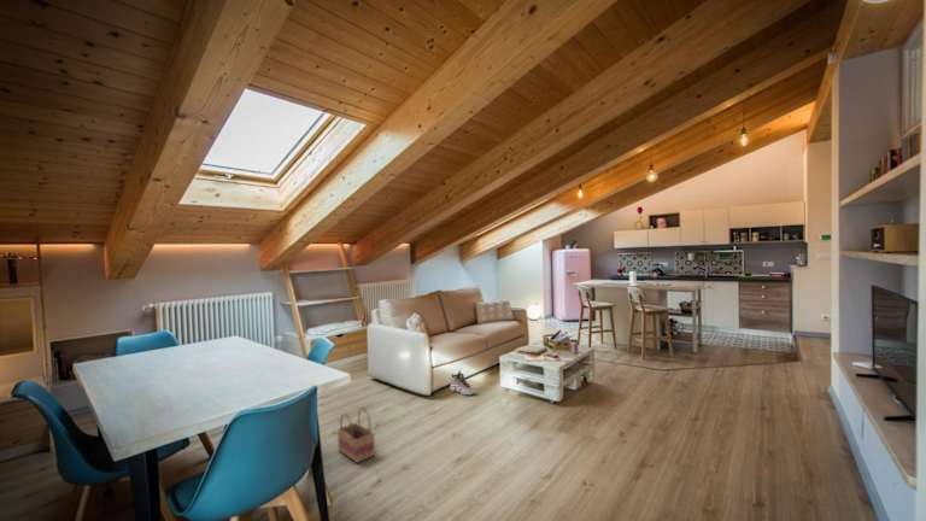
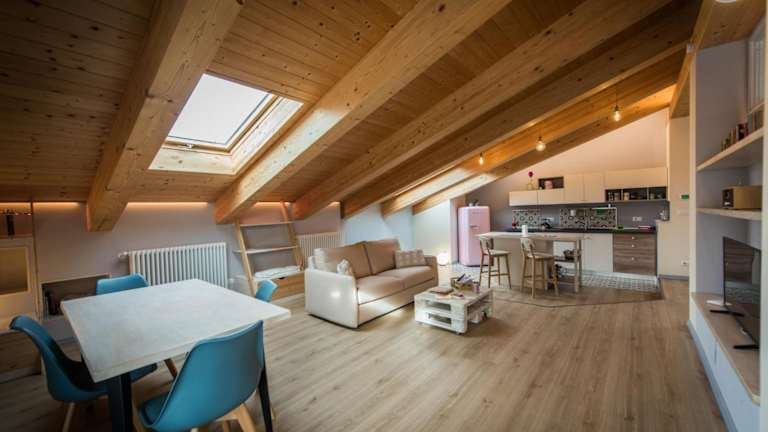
- basket (354, 432)
- sneaker (462, 381)
